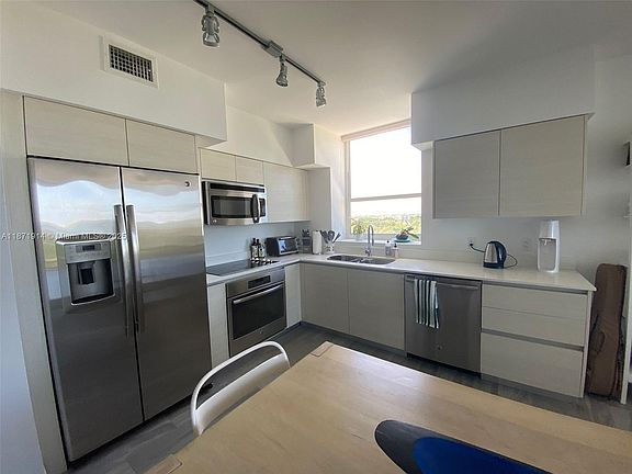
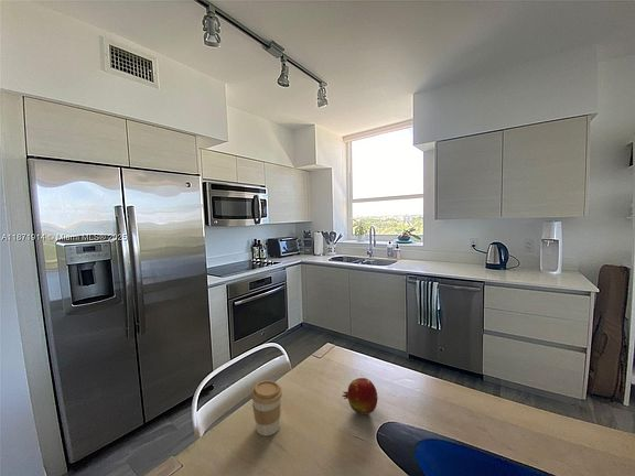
+ coffee cup (267, 405)
+ fruit (359, 396)
